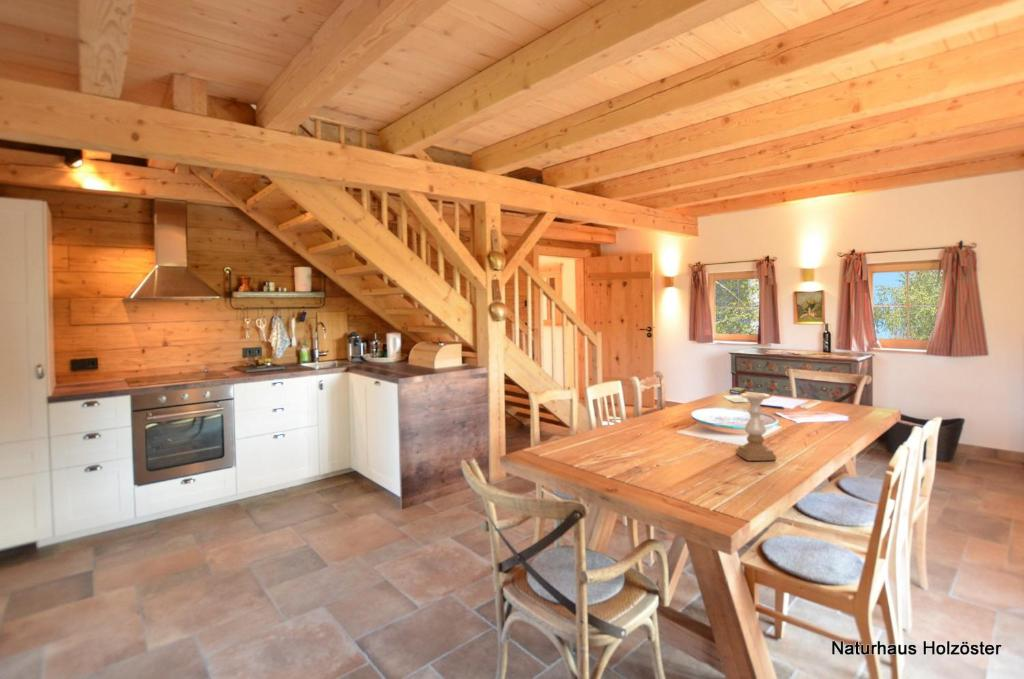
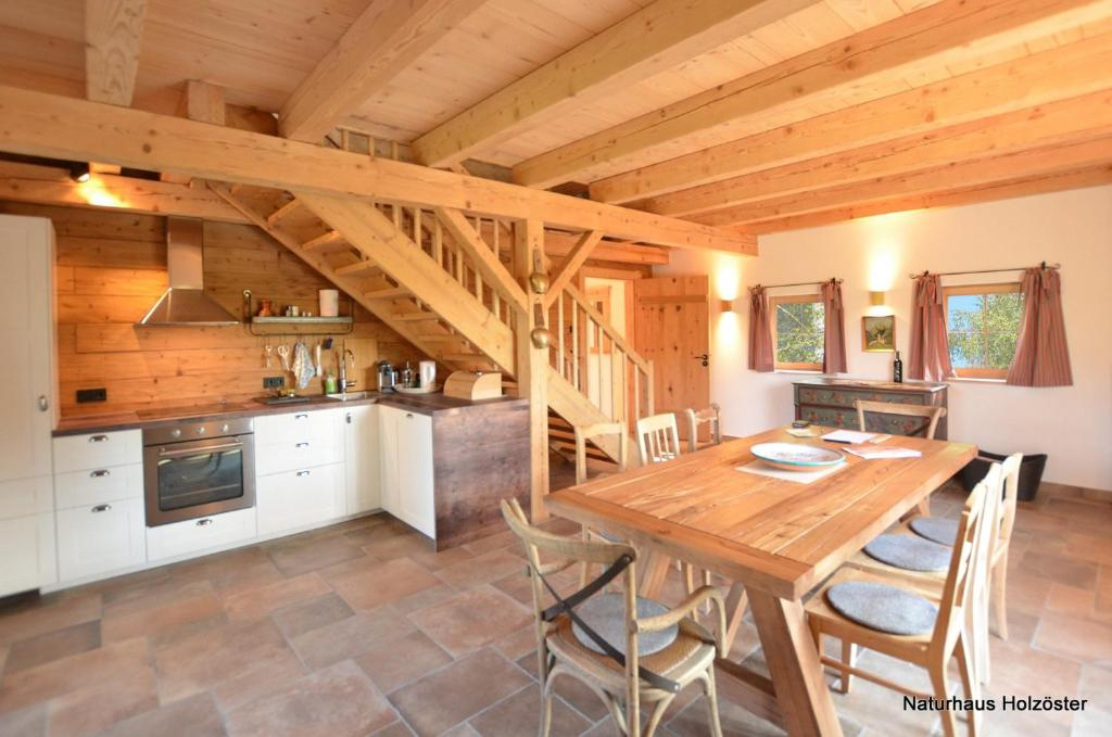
- candle holder (755, 425)
